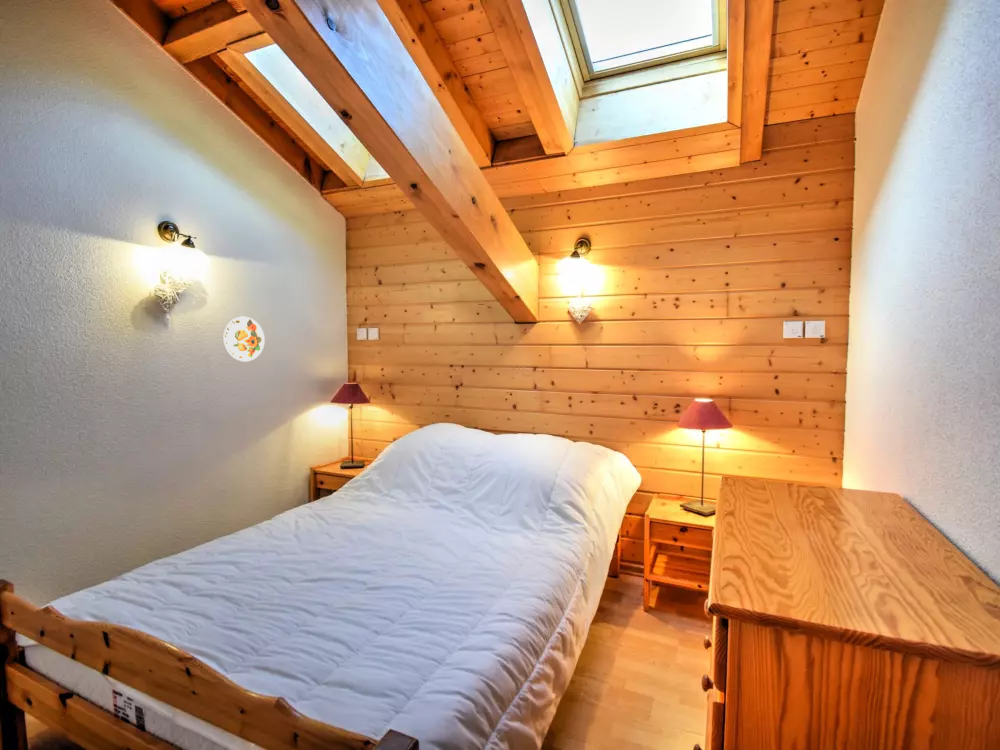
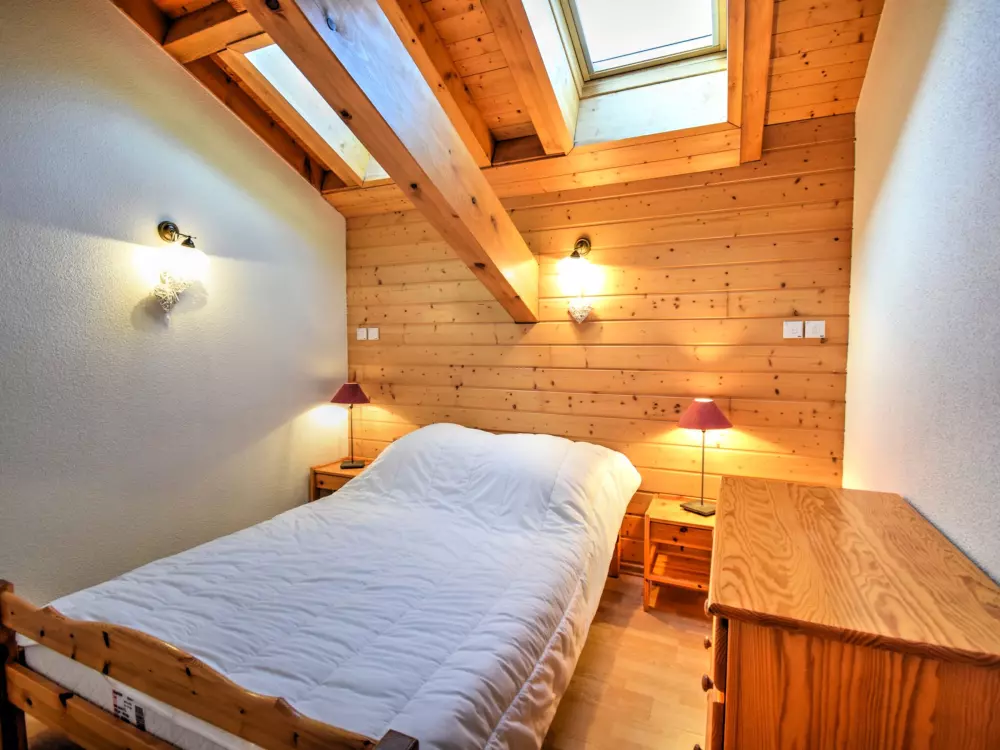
- decorative plate (244, 339)
